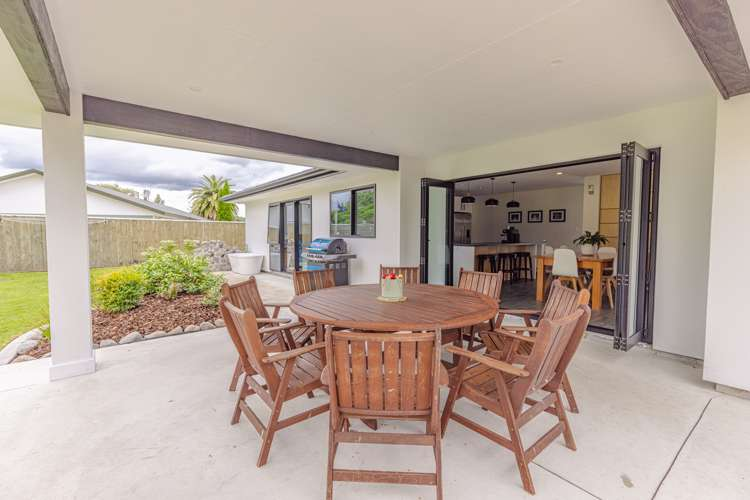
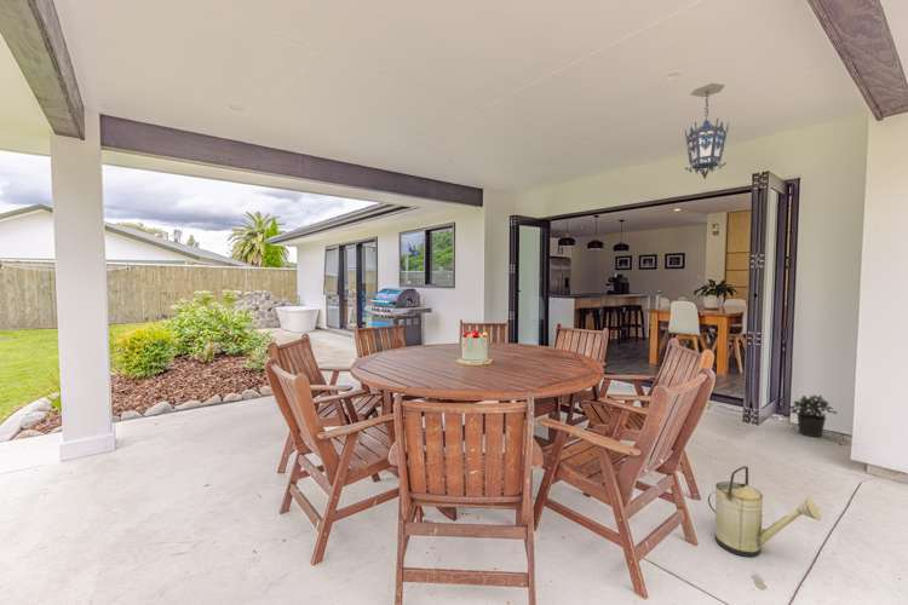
+ hanging lantern (706, 134)
+ potted plant (812, 414)
+ watering can (758, 514)
